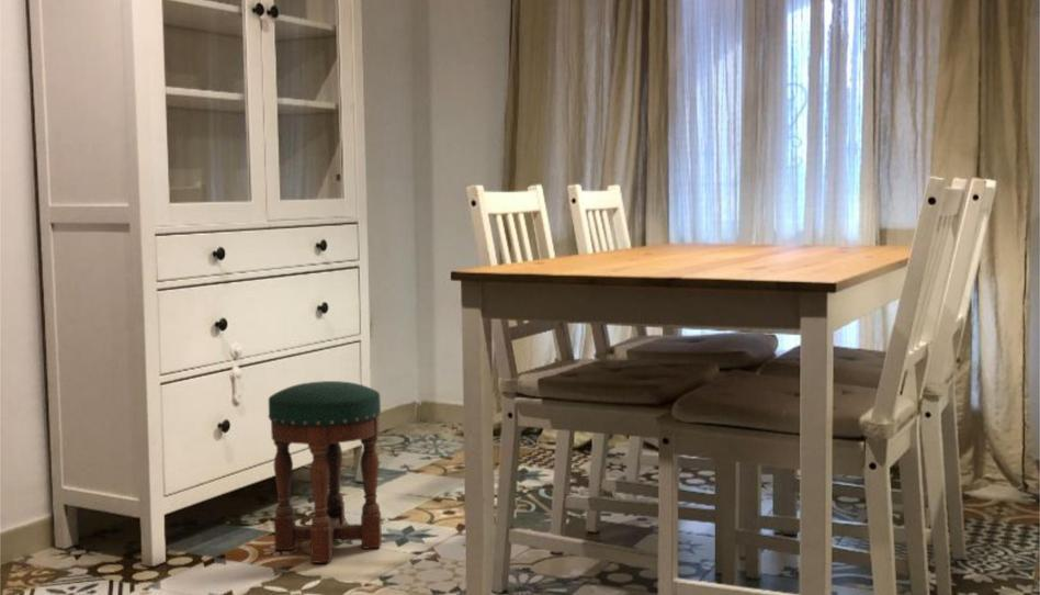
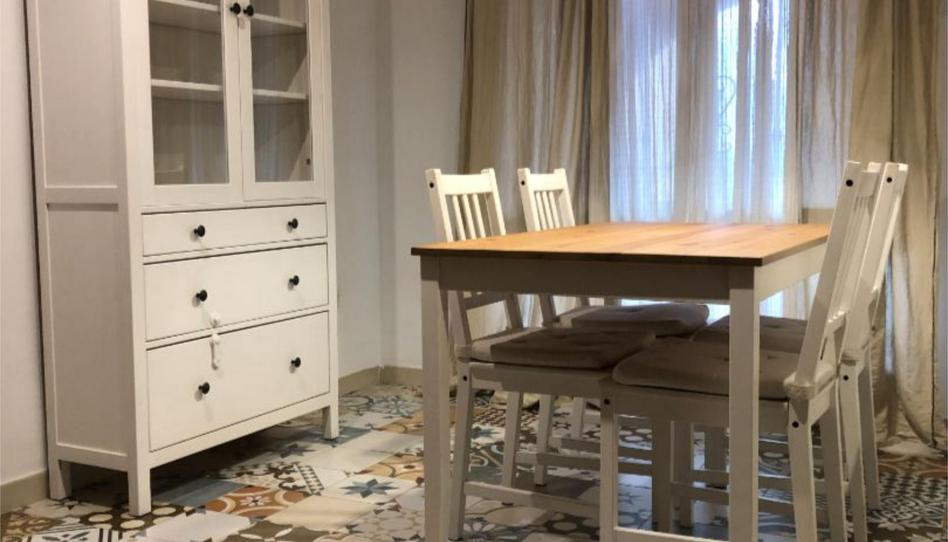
- stool (326, 464)
